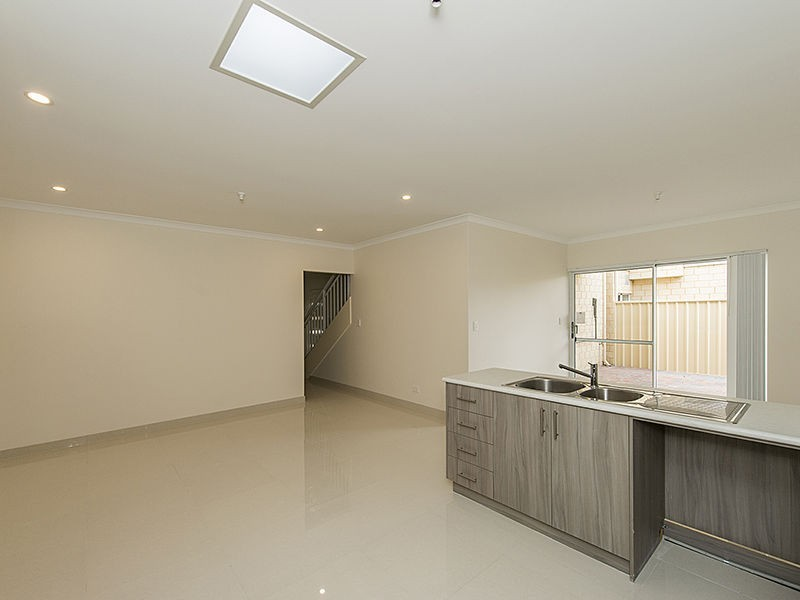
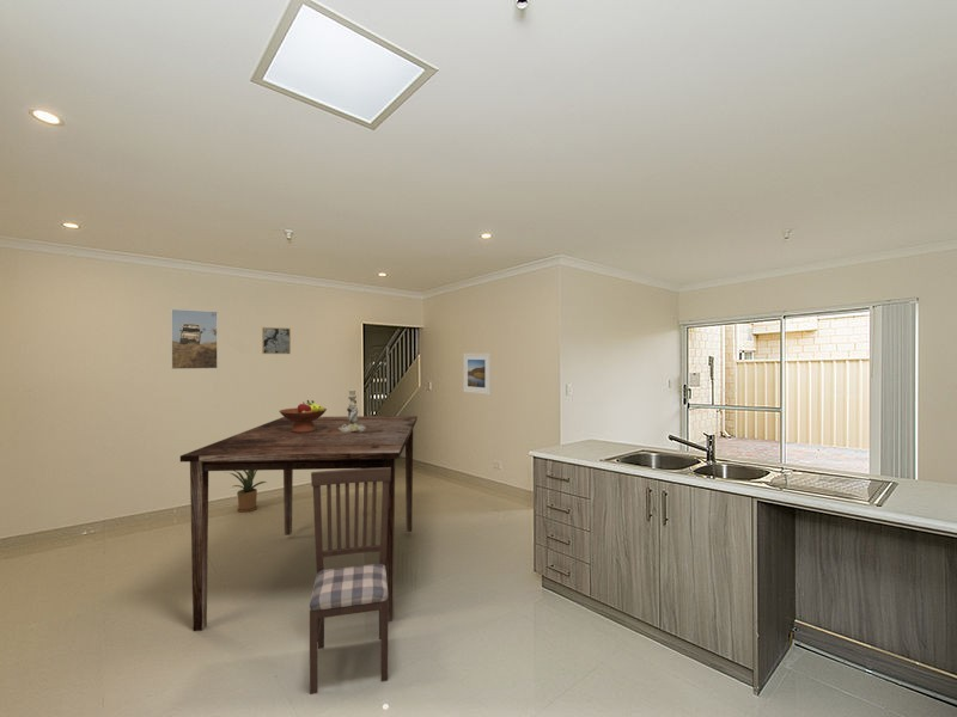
+ dining chair (351, 570)
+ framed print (476, 373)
+ candlestick (354, 410)
+ fruit bowl (303, 416)
+ house plant (245, 485)
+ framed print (194, 339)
+ wall art (276, 341)
+ dining table (328, 468)
